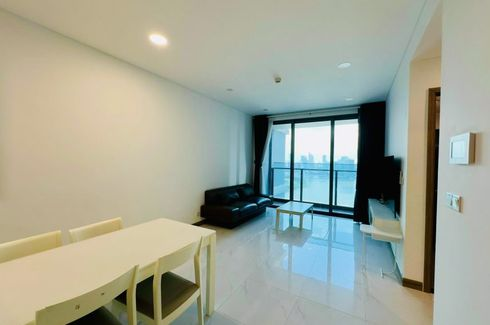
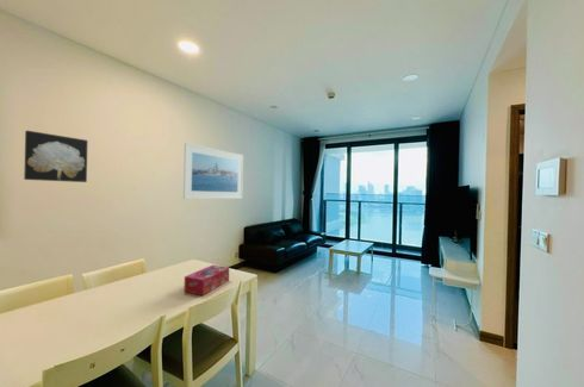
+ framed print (217, 174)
+ tissue box (207, 279)
+ wall art (57, 158)
